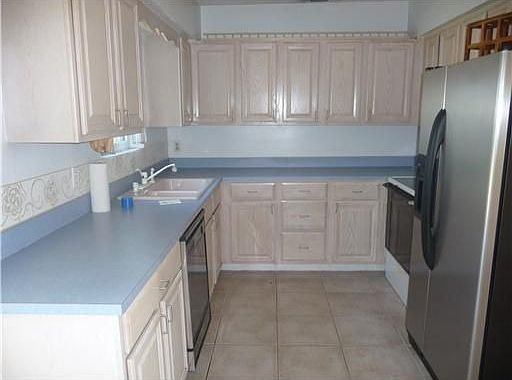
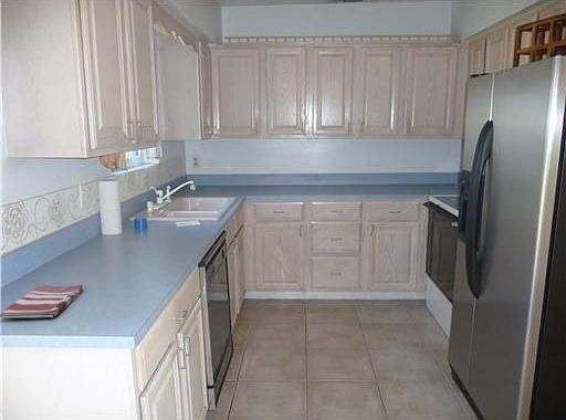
+ dish towel (44, 300)
